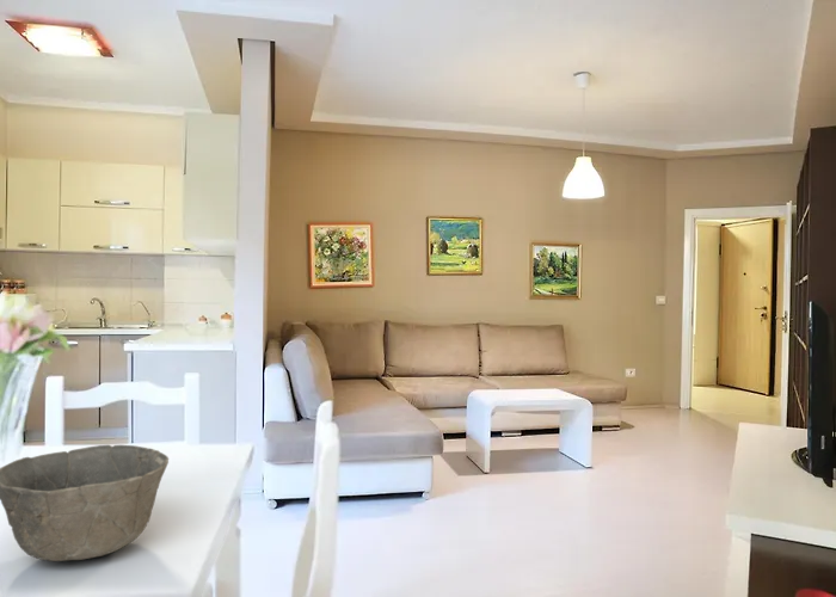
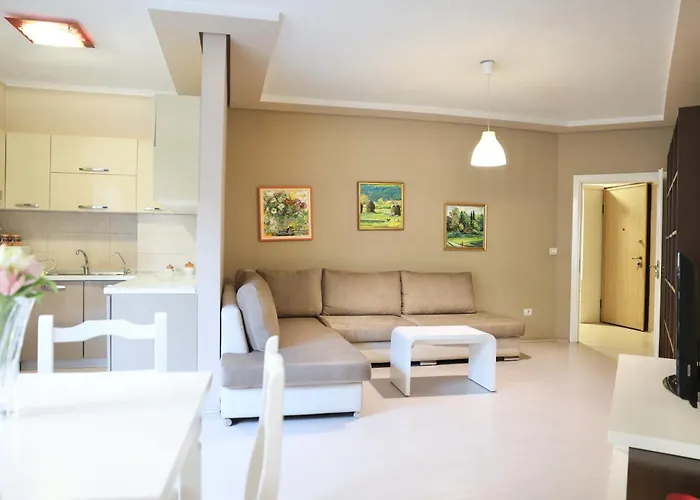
- bowl (85, 506)
